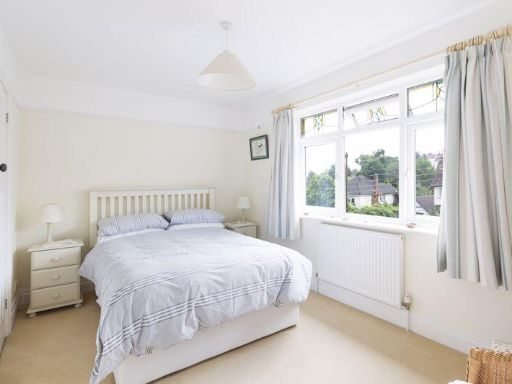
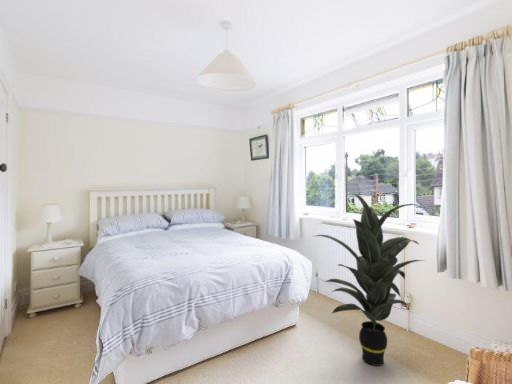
+ indoor plant (369, 275)
